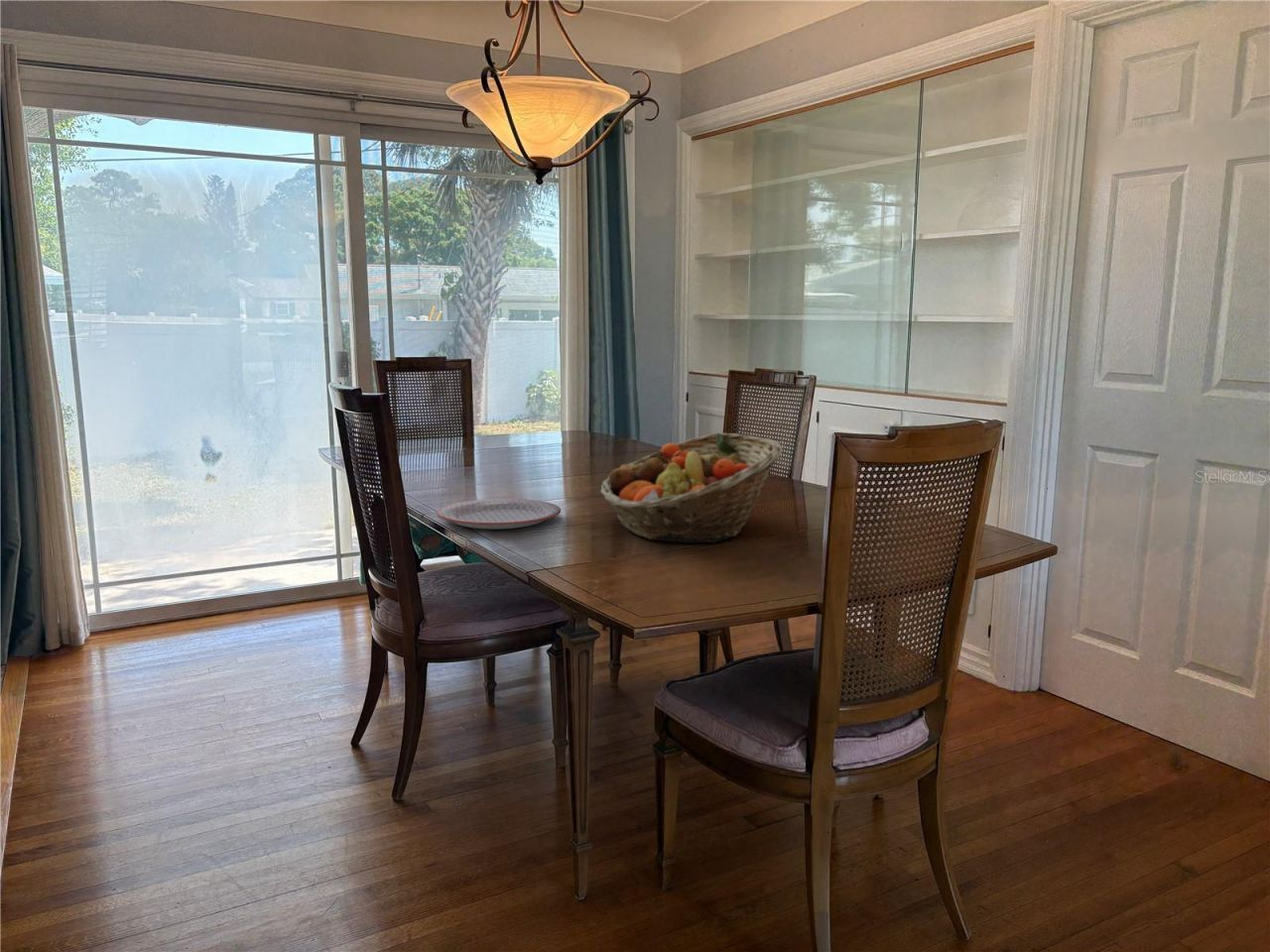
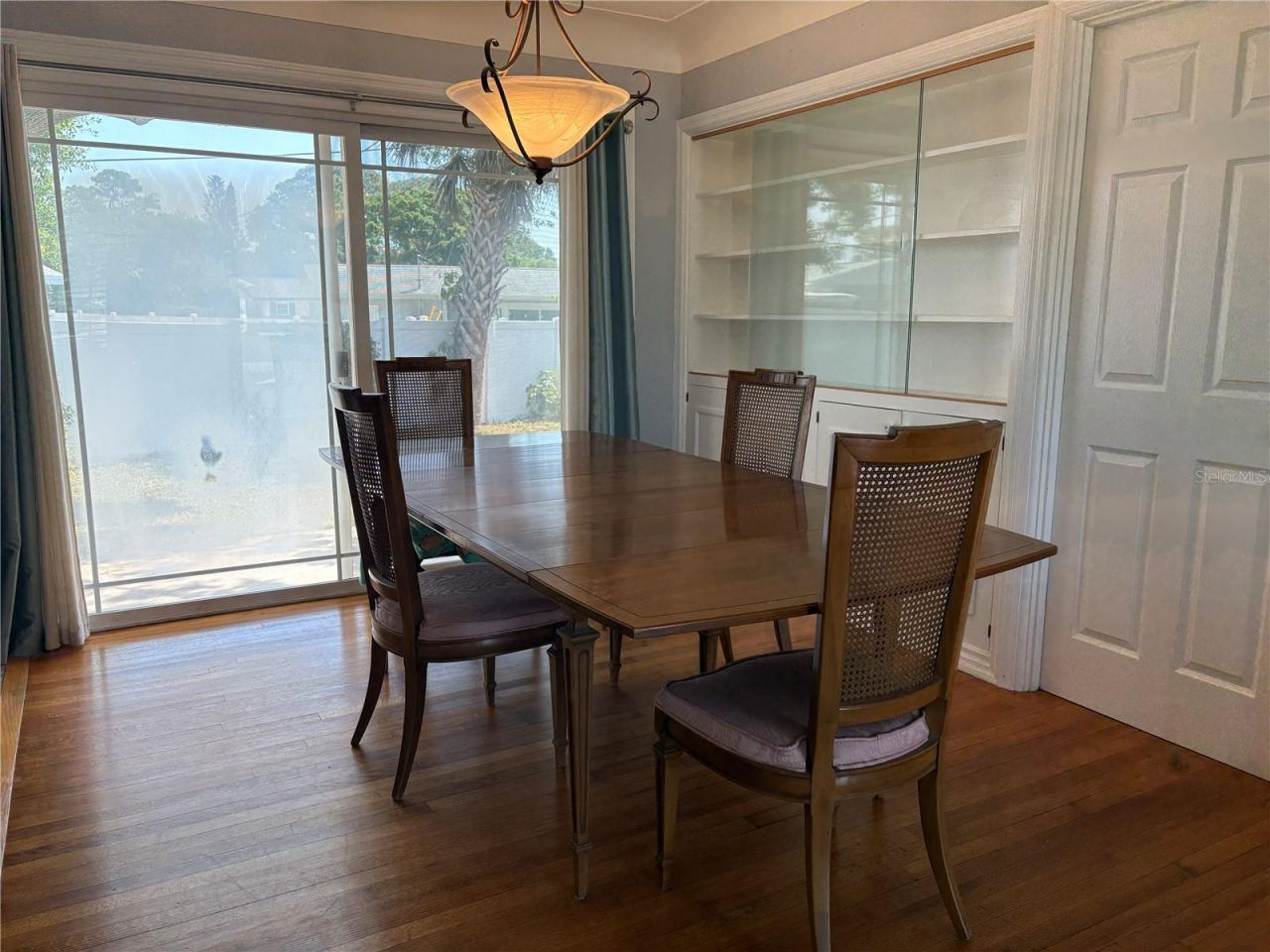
- fruit basket (690, 483)
- plate (499, 515)
